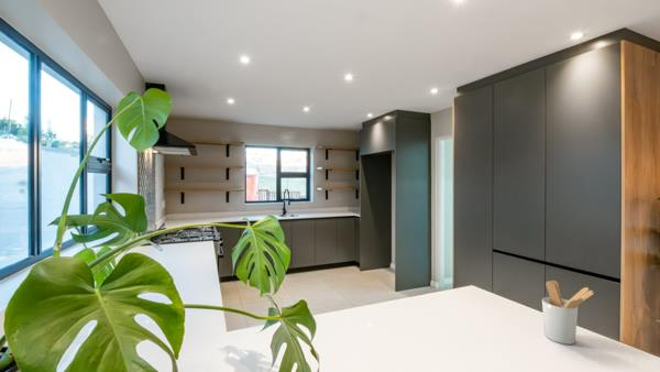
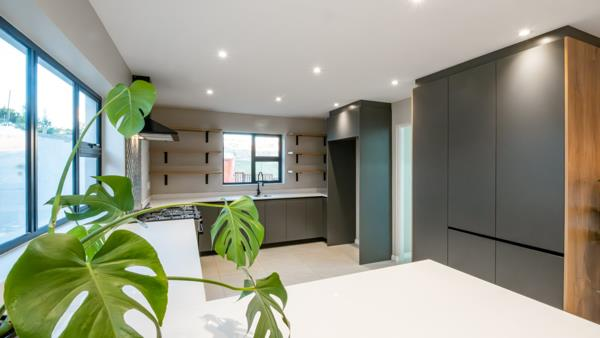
- utensil holder (568, 311)
